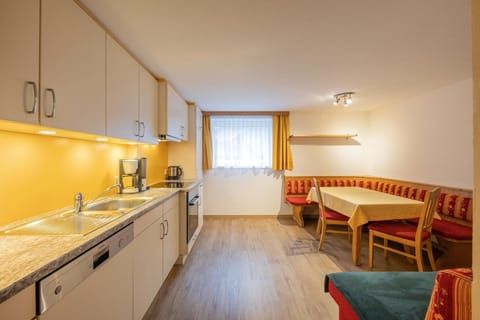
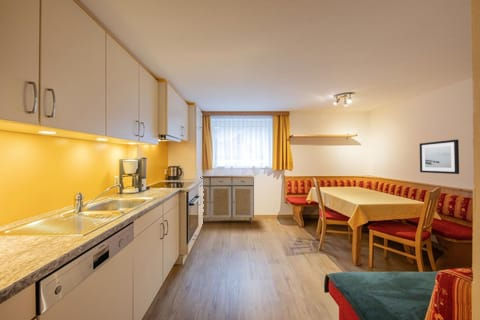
+ wall art (437, 157)
+ sideboard (221, 198)
